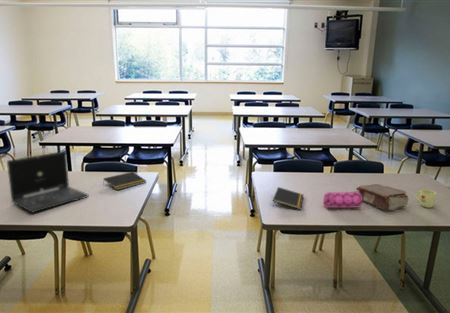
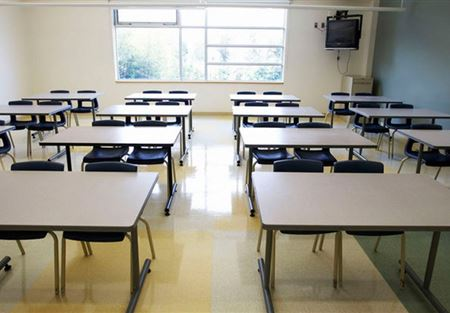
- book (382, 196)
- notepad (288, 197)
- notepad (125, 180)
- mug (424, 198)
- laptop (49, 179)
- pencil case (342, 199)
